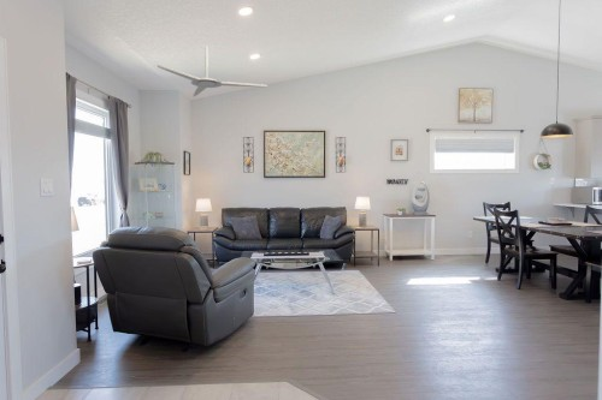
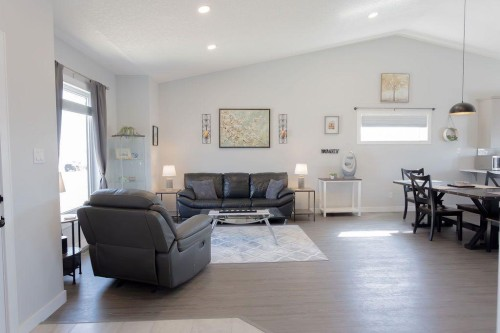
- ceiling fan (207, 67)
